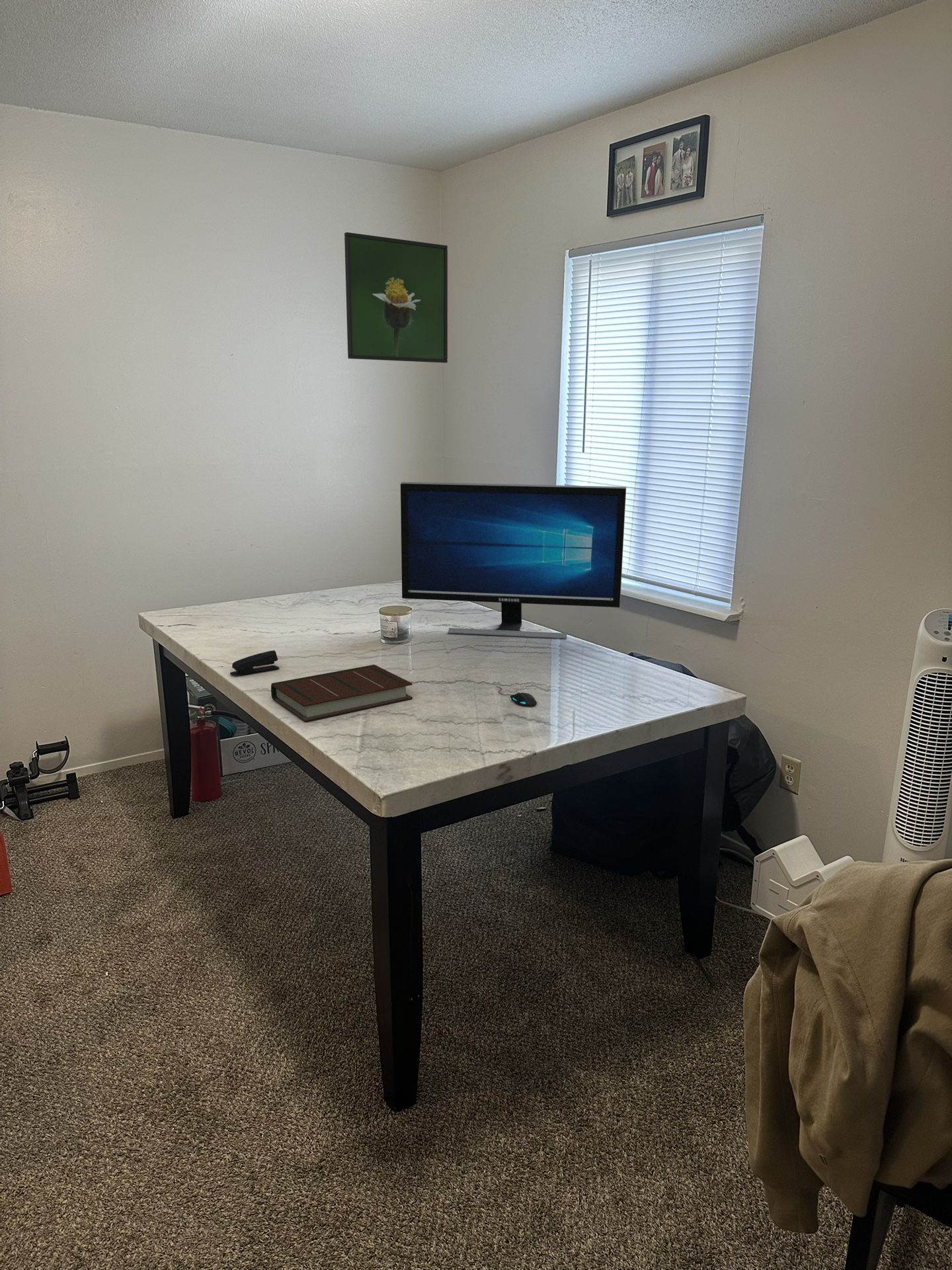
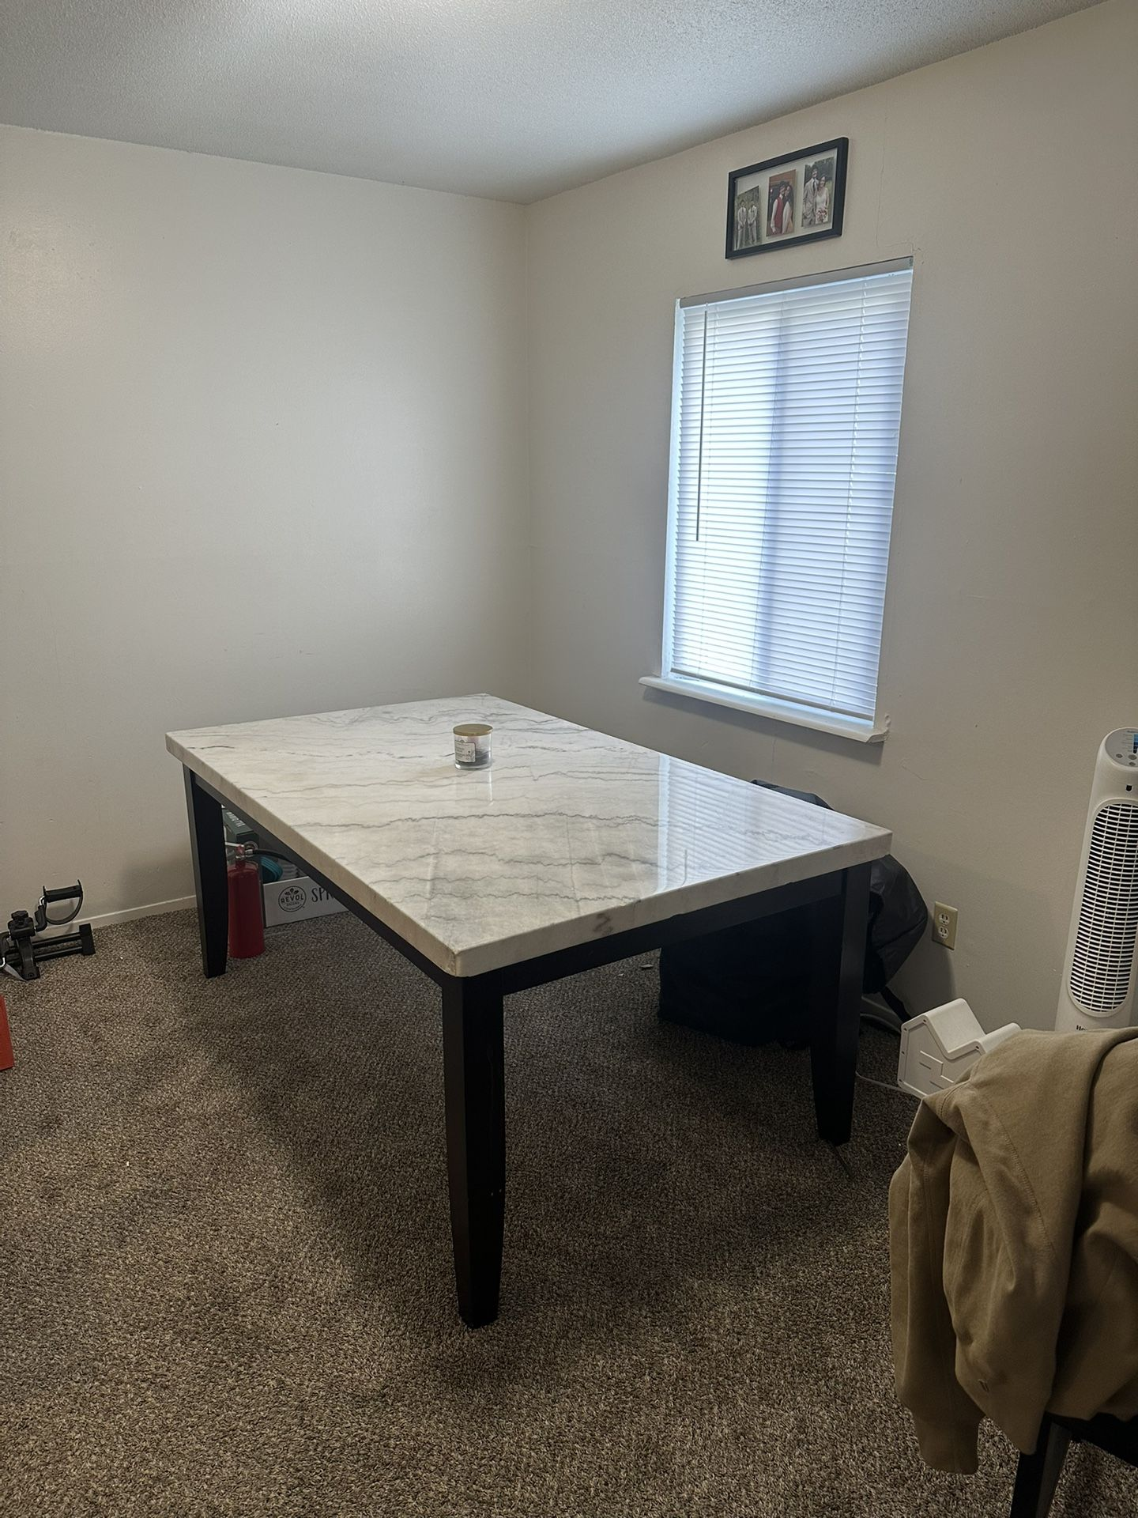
- computer monitor (510, 558)
- mouse (515, 694)
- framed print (398, 301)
- stapler (254, 662)
- book (342, 691)
